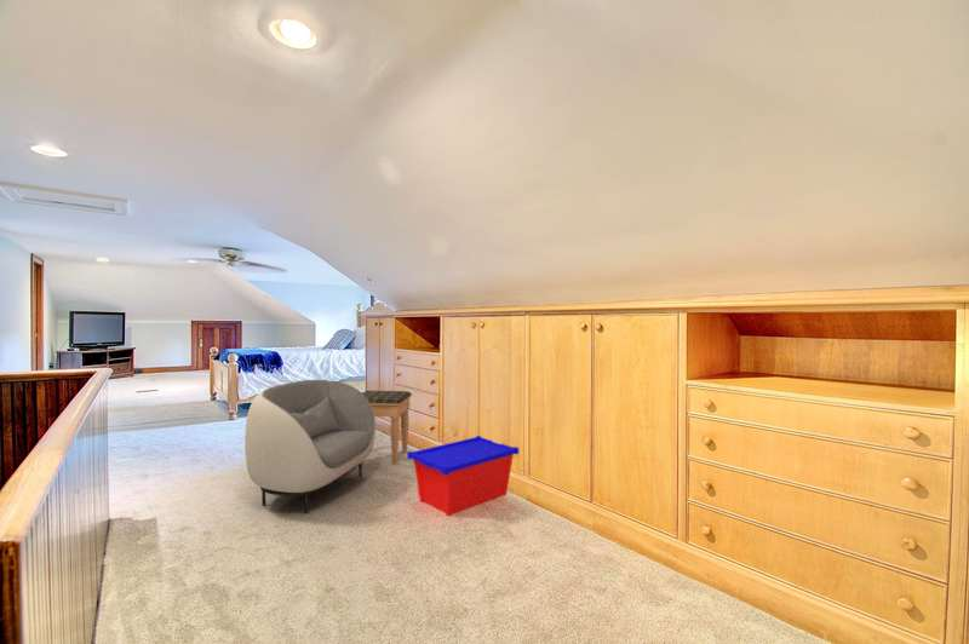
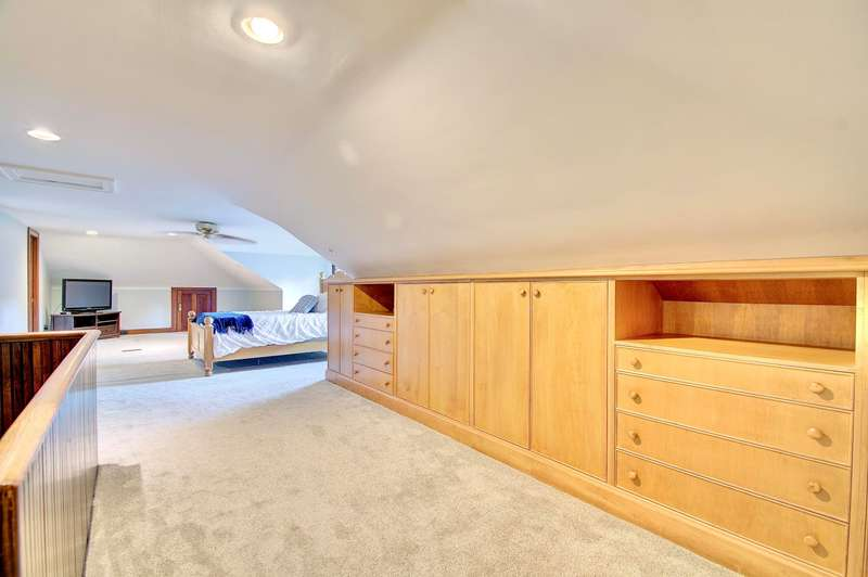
- footstool (380, 415)
- storage bin (464, 473)
- armchair (314, 437)
